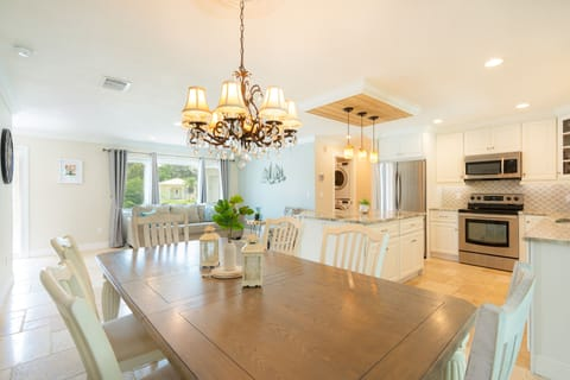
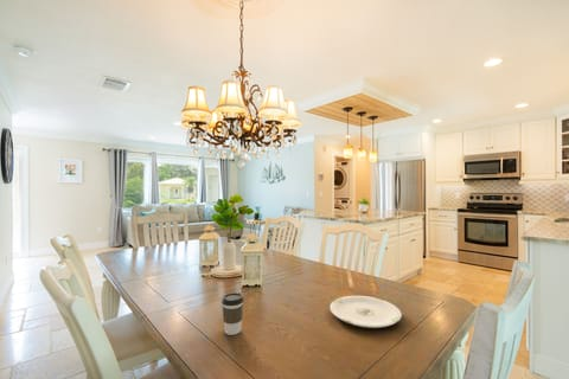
+ coffee cup (232, 313)
+ plate (364, 311)
